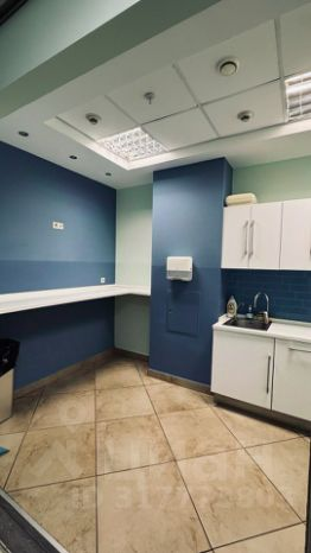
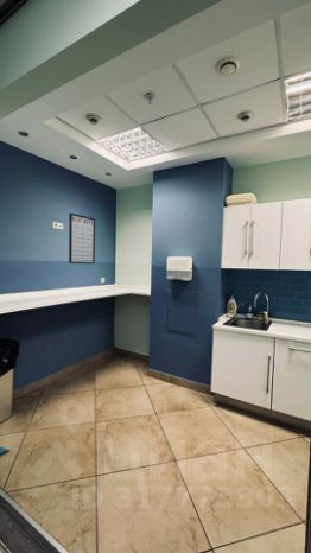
+ writing board (82, 240)
